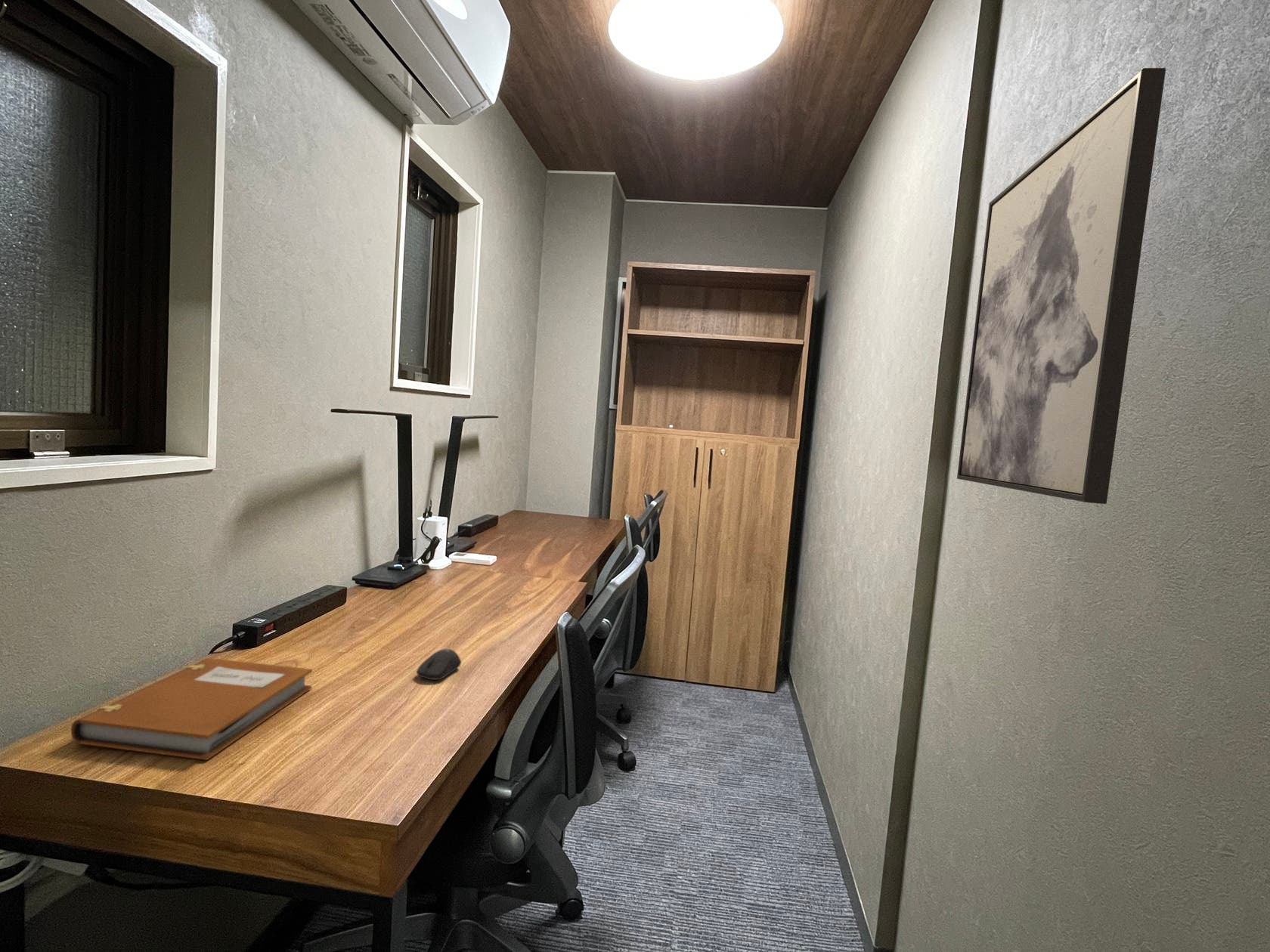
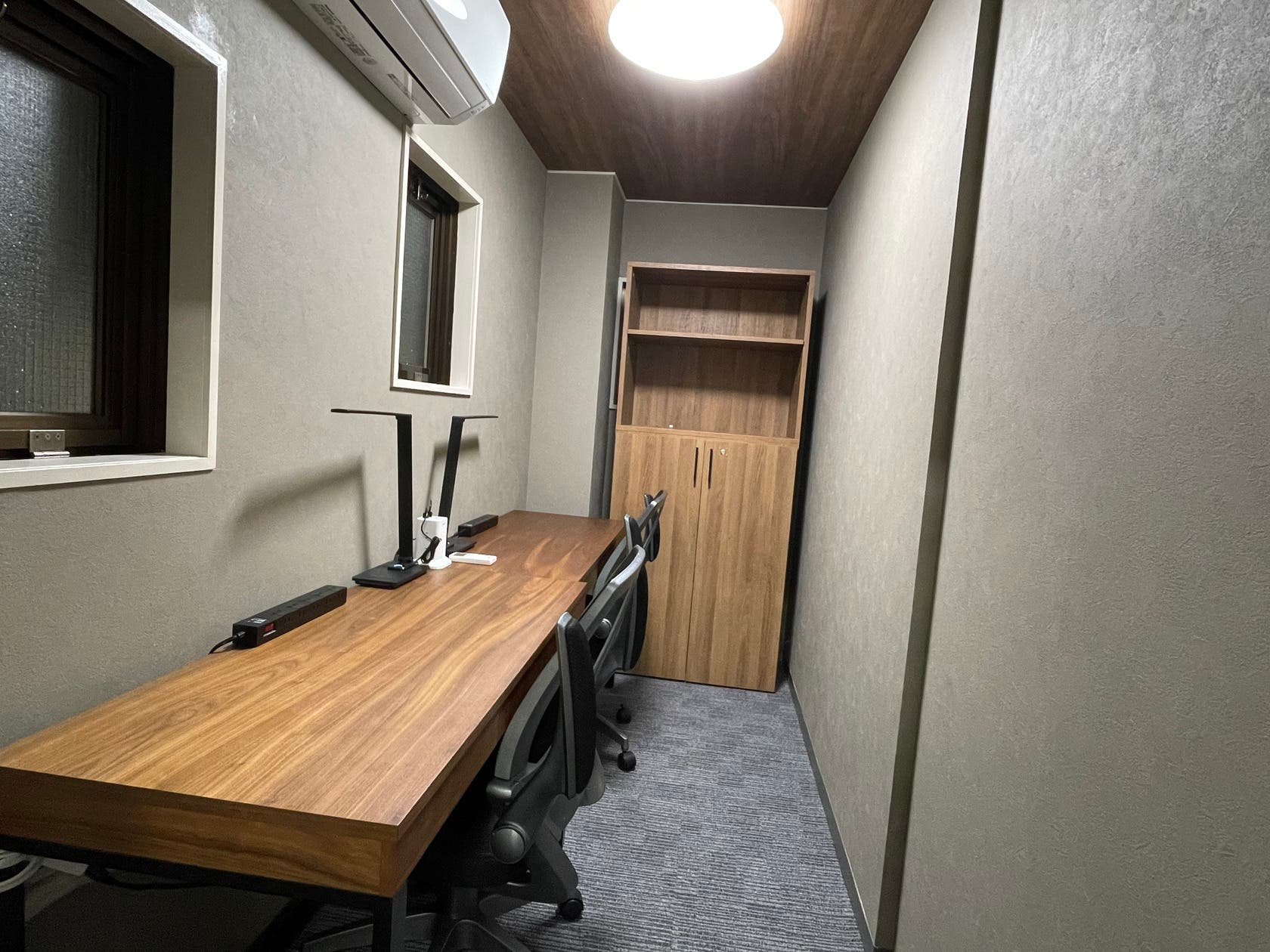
- notebook (207, 700)
- wall art (1036, 323)
- computer mouse (440, 662)
